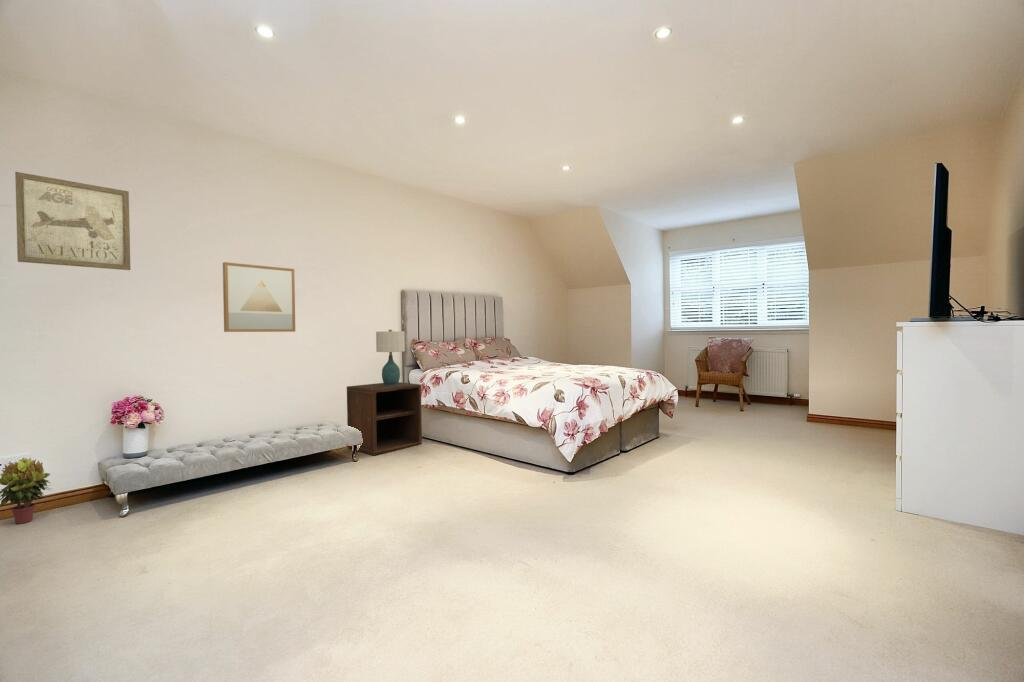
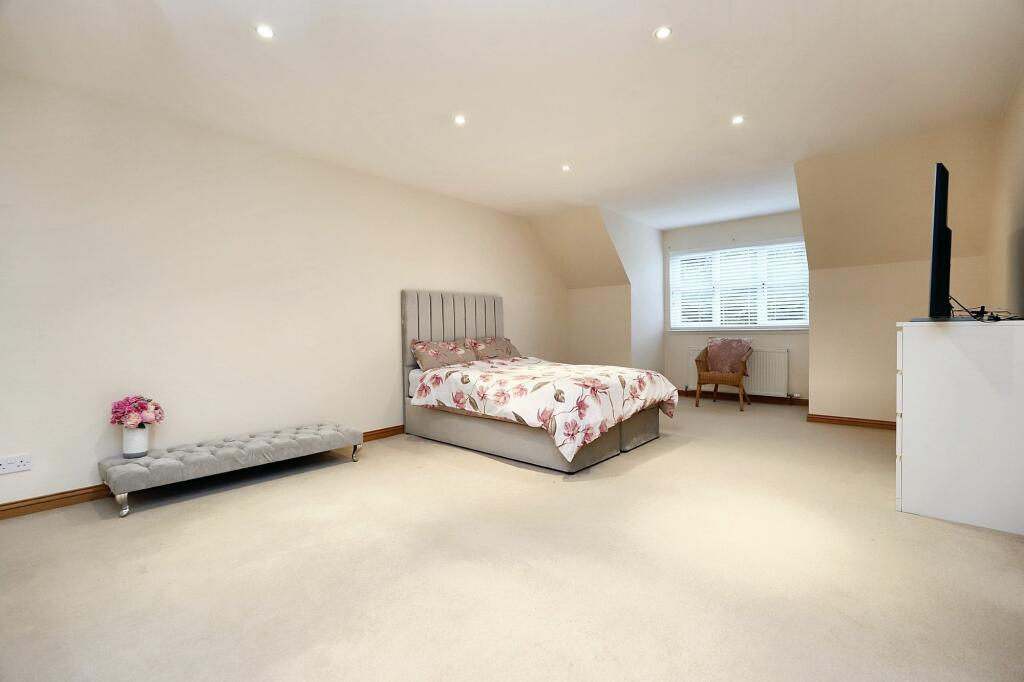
- wall art (260, 298)
- nightstand (384, 415)
- wall art (76, 224)
- potted plant (24, 489)
- table lamp (390, 357)
